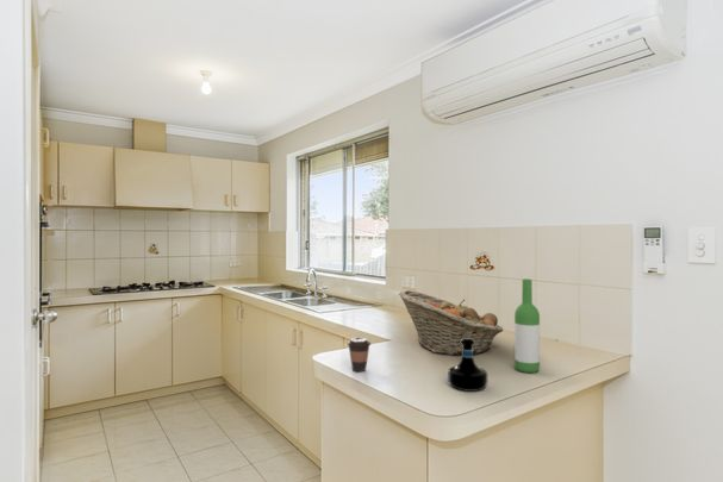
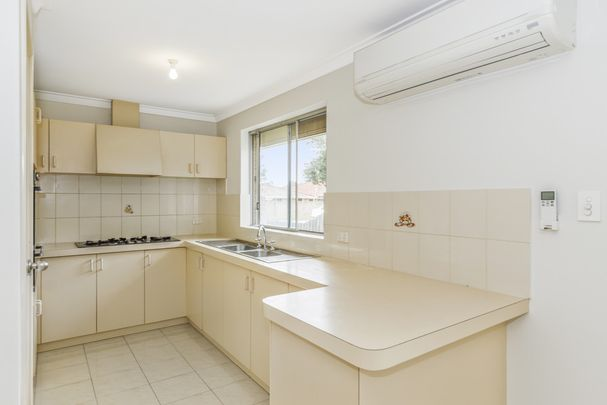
- coffee cup (359, 355)
- fruit basket (448, 318)
- tequila bottle (467, 362)
- wine bottle (526, 324)
